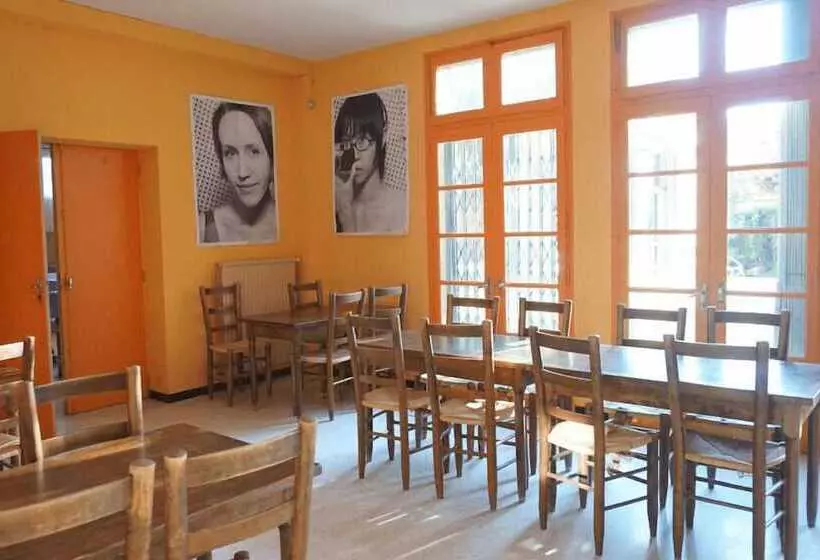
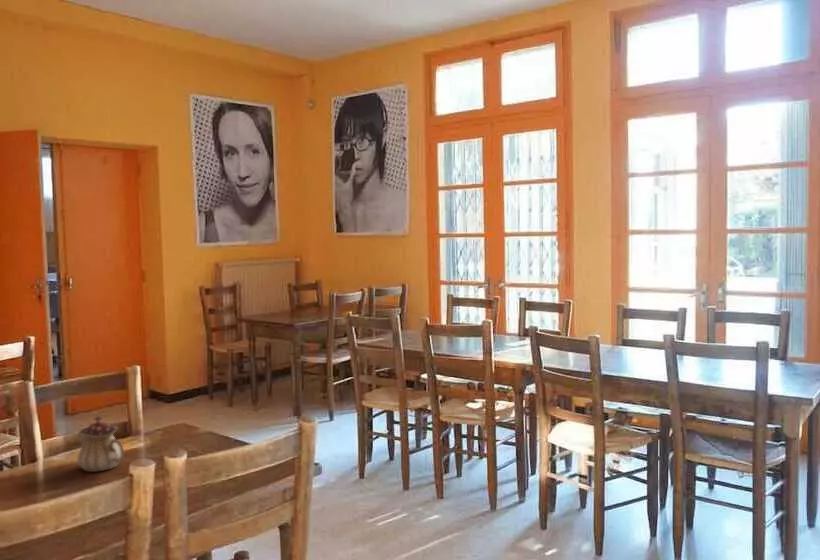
+ teapot (101, 441)
